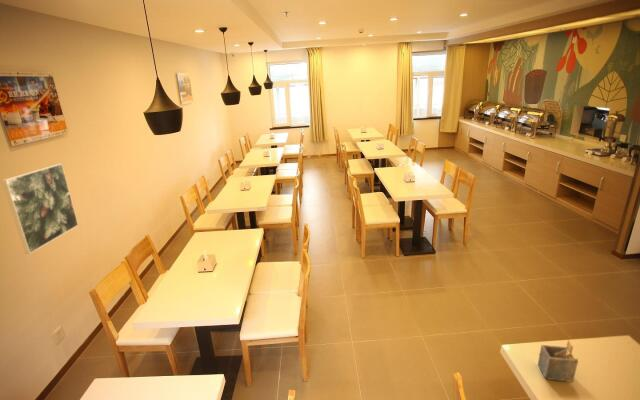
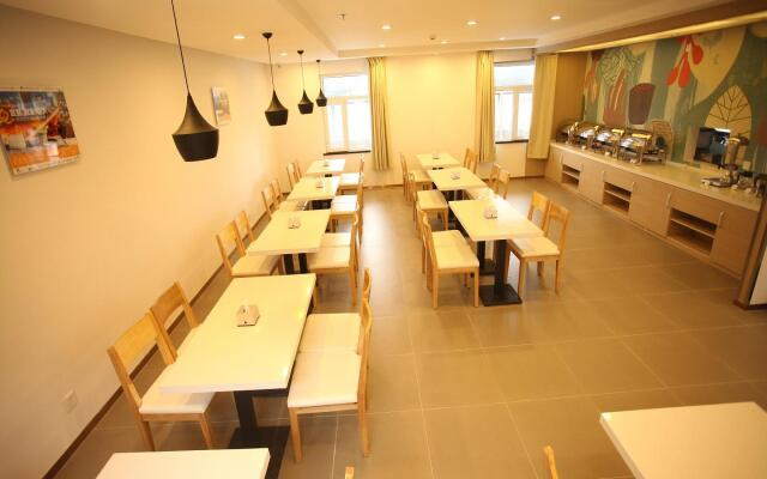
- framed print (44, 205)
- napkin holder (557, 359)
